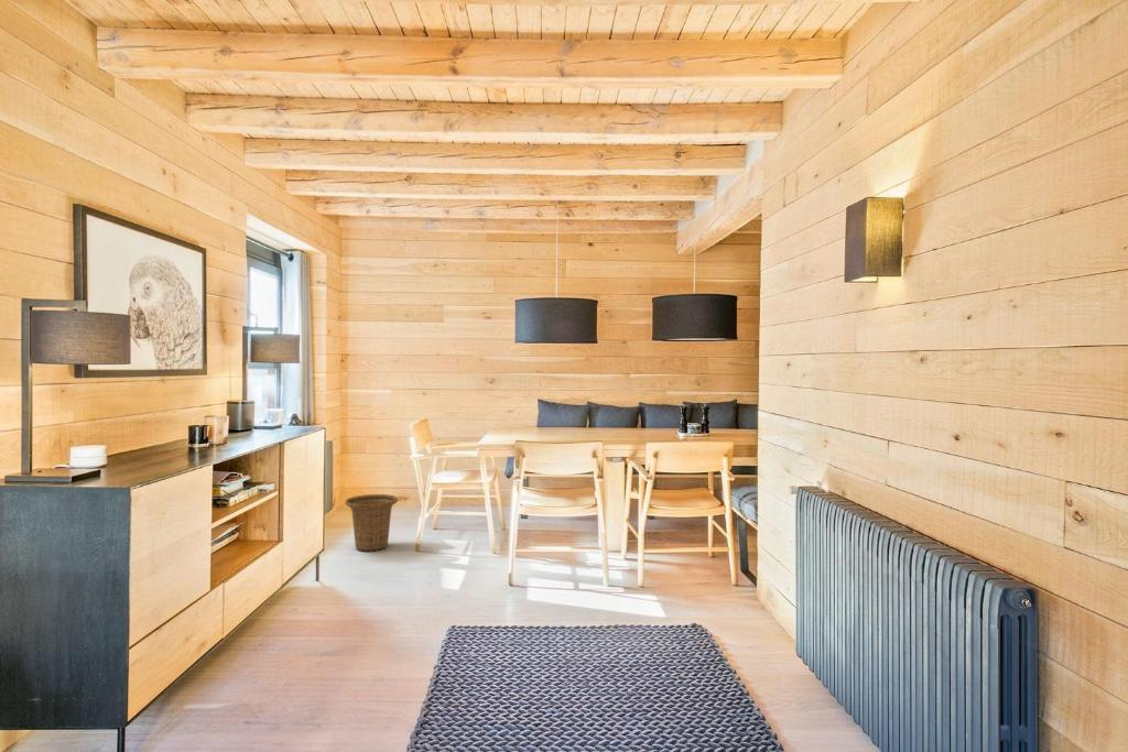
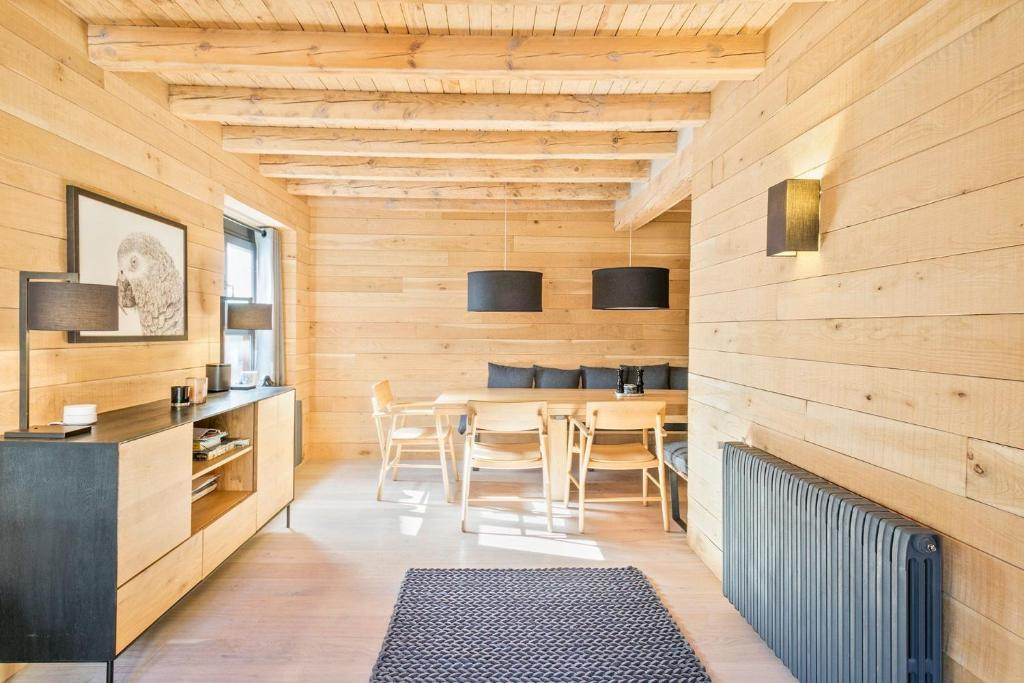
- basket (371, 523)
